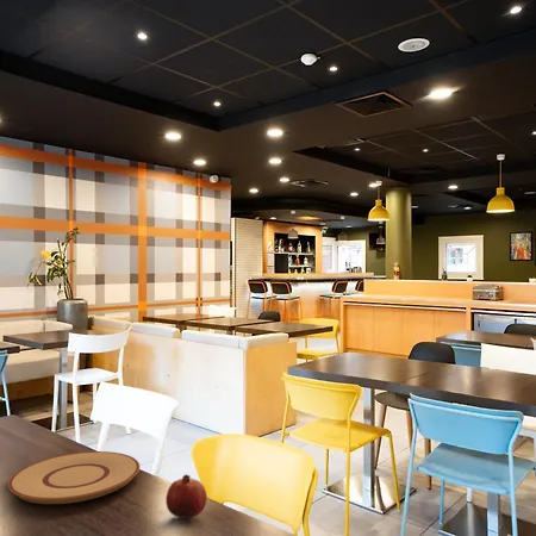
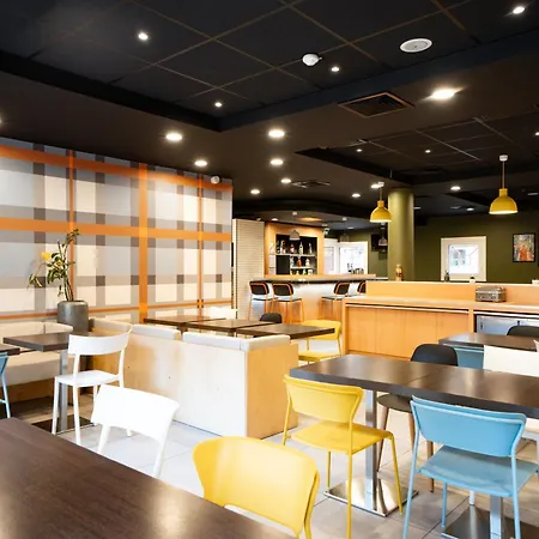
- fruit (186, 496)
- plate (76, 475)
